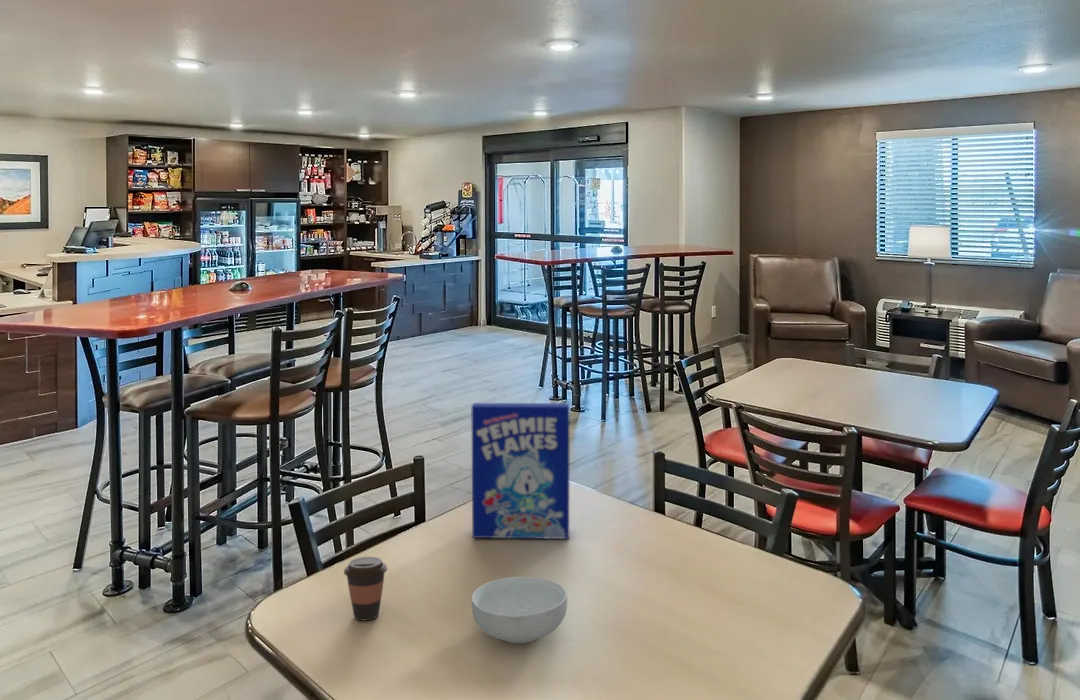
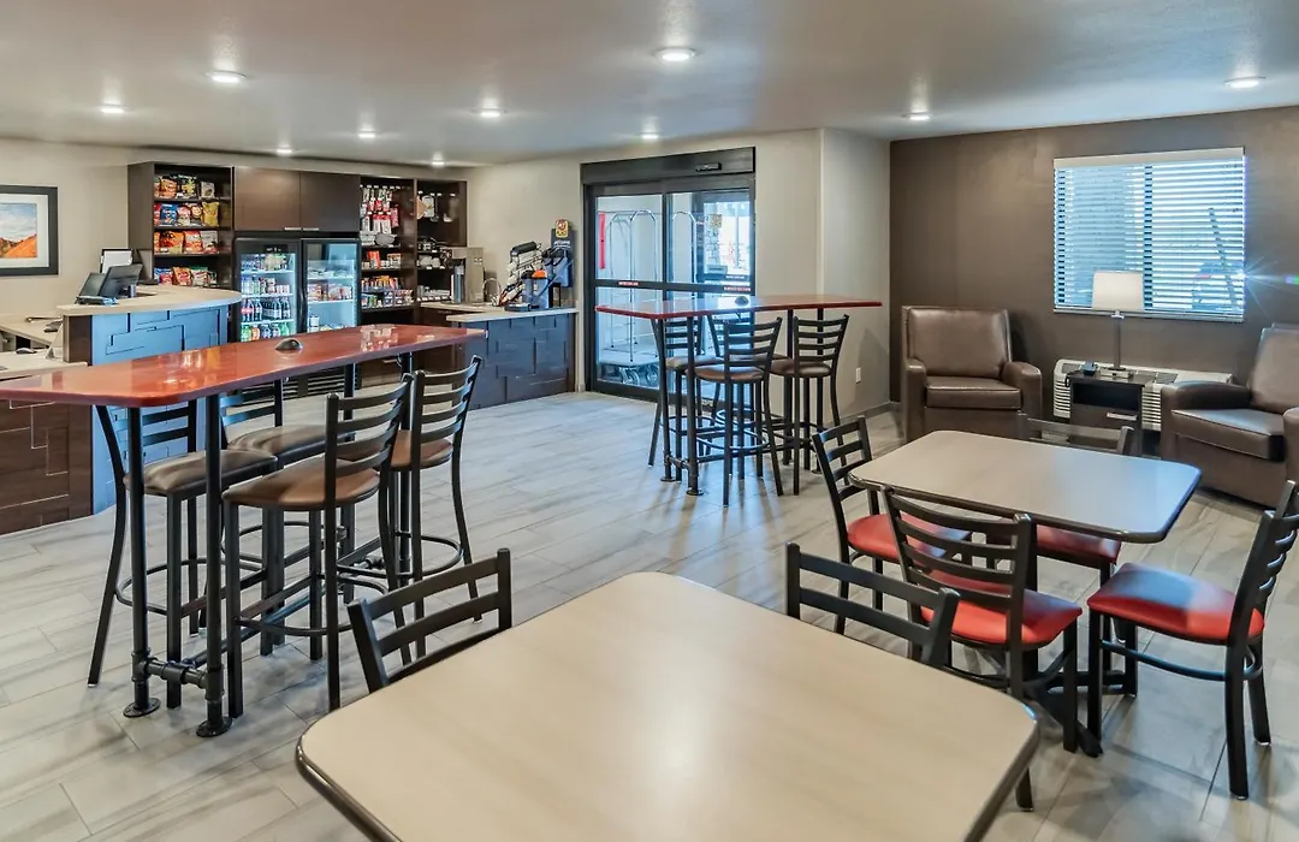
- cereal bowl (519, 613)
- coffee cup (366, 588)
- cereal box (521, 469)
